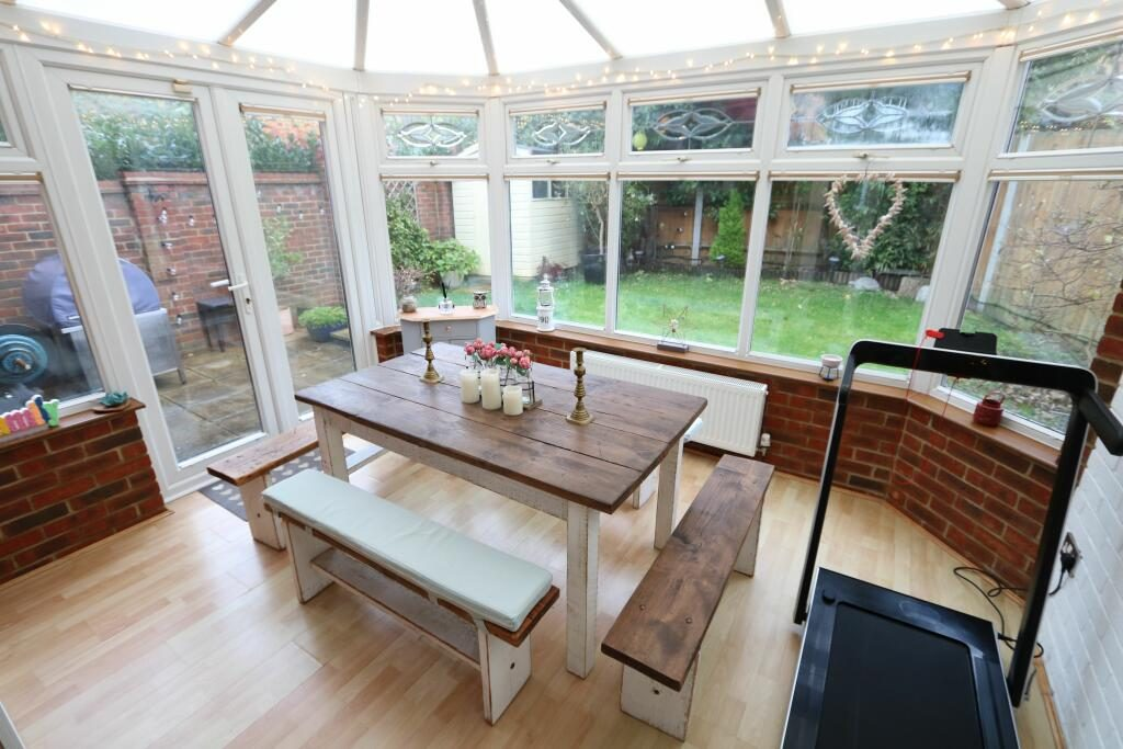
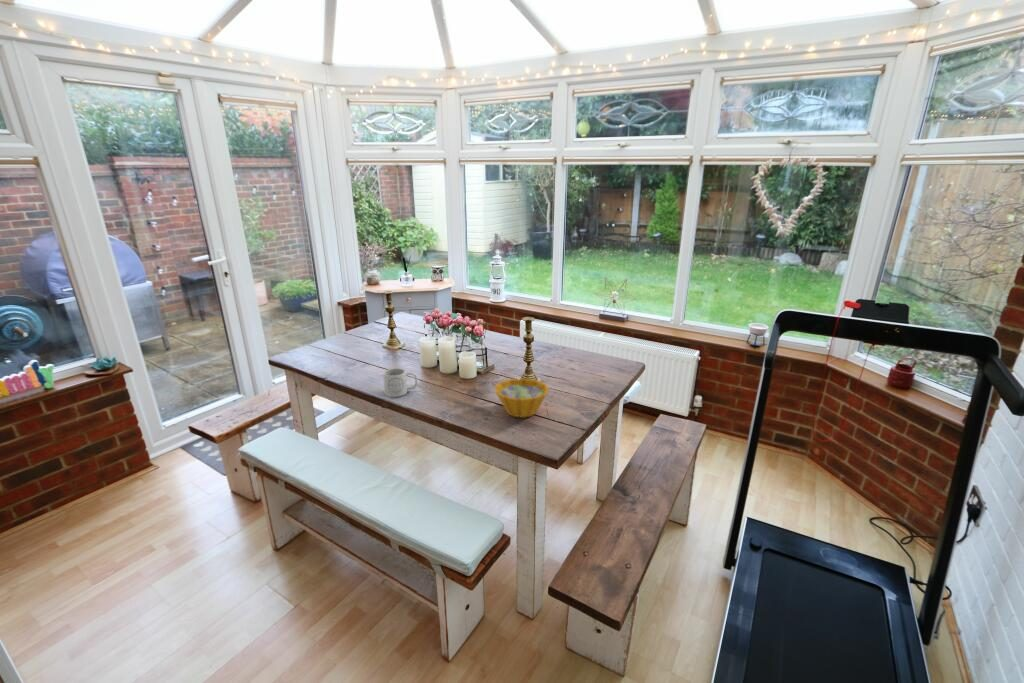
+ mug (400, 381)
+ bowl (521, 399)
